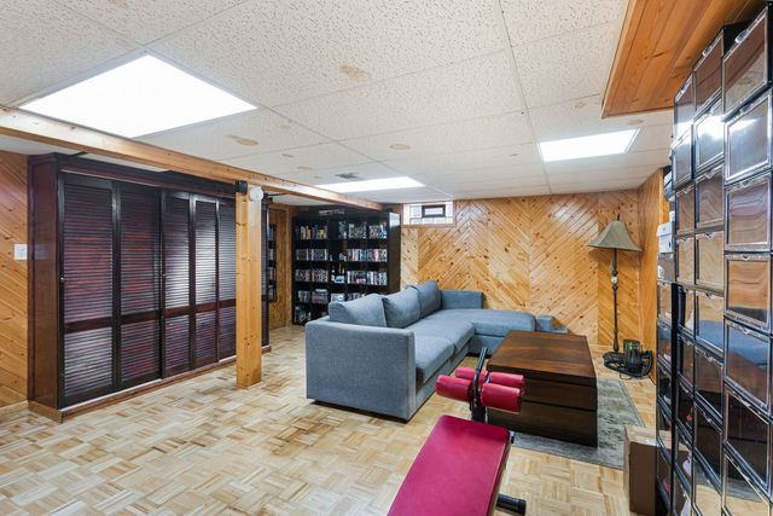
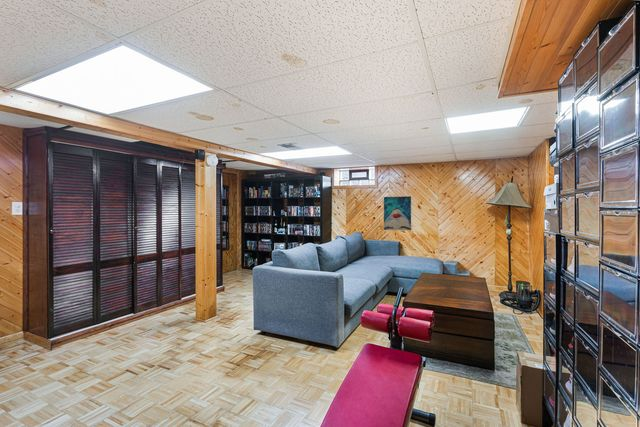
+ wall art (397, 213)
